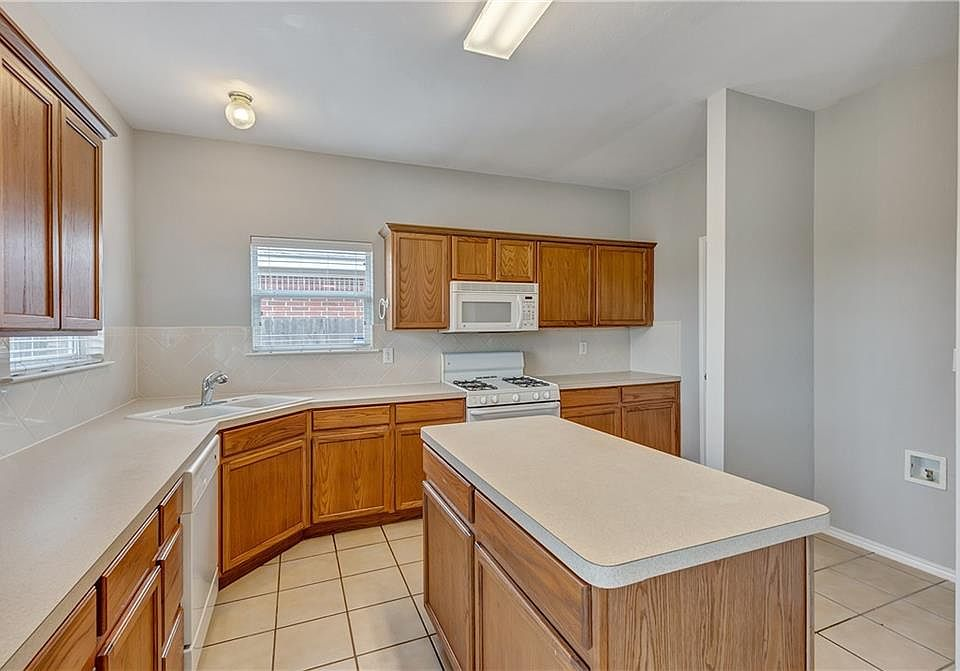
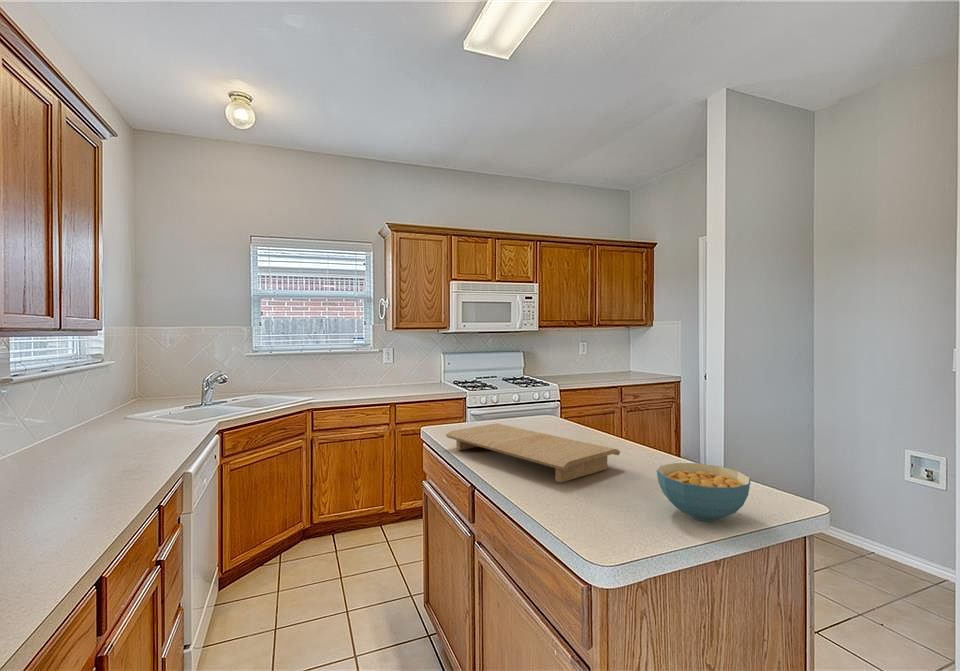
+ cereal bowl (702, 495)
+ cutting board (526, 448)
